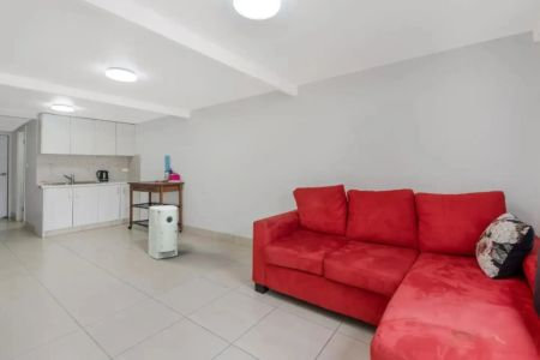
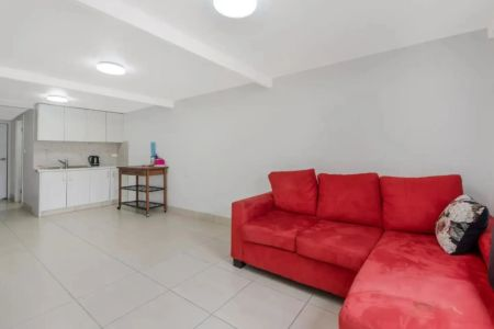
- air purifier (163, 230)
